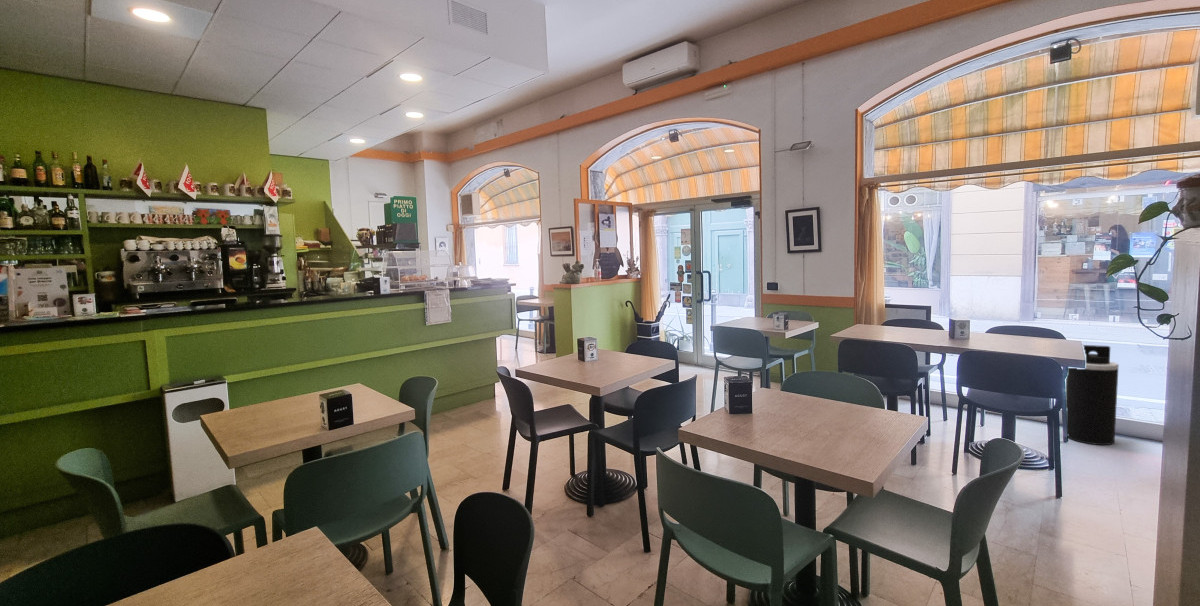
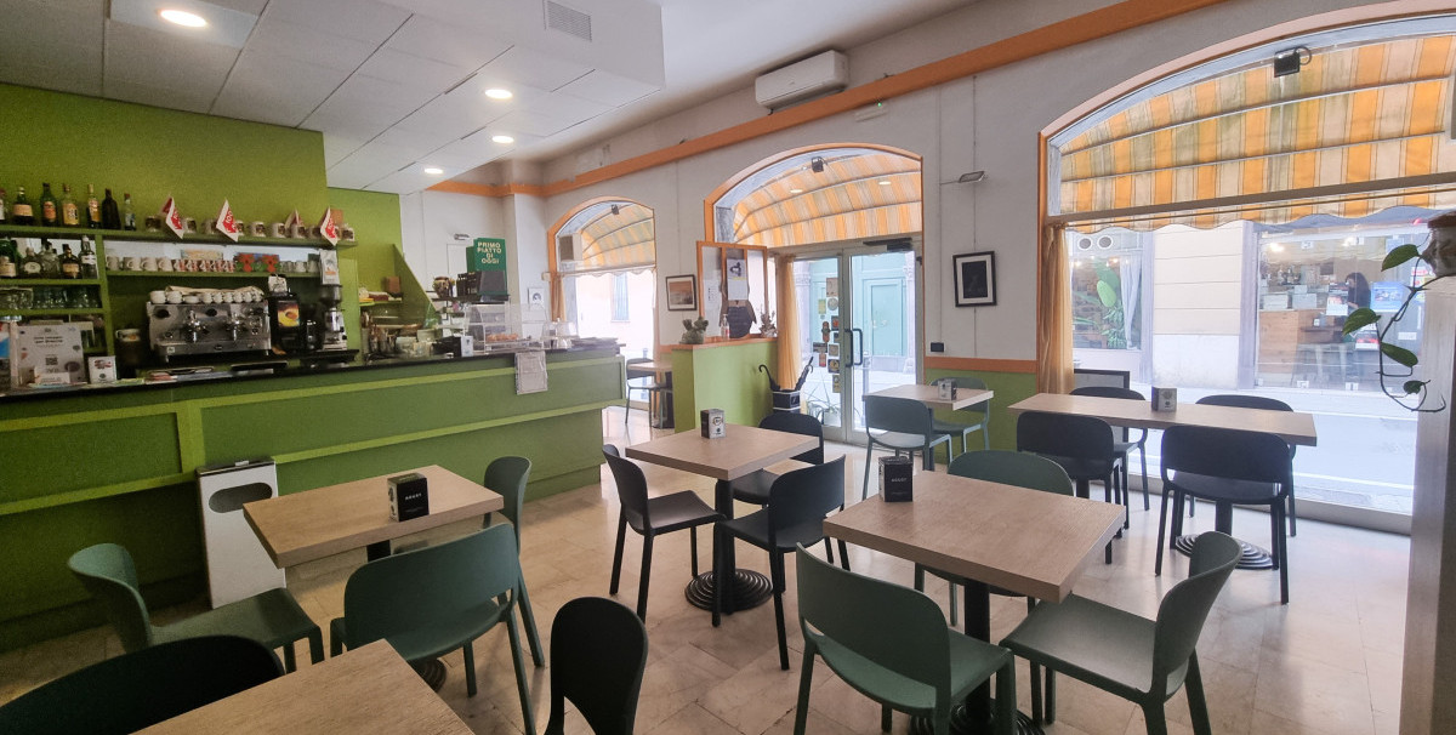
- trash can (1090, 392)
